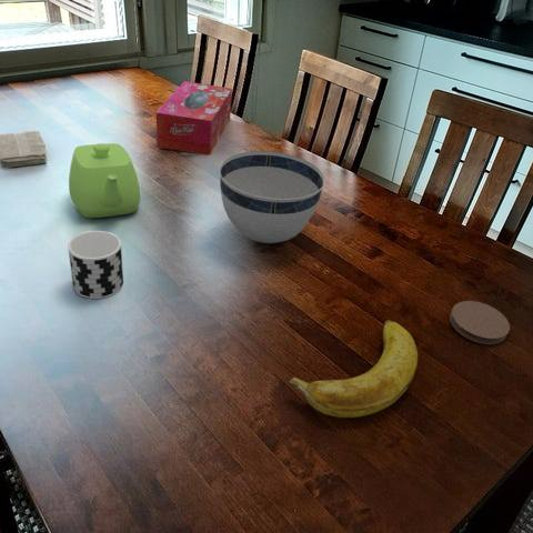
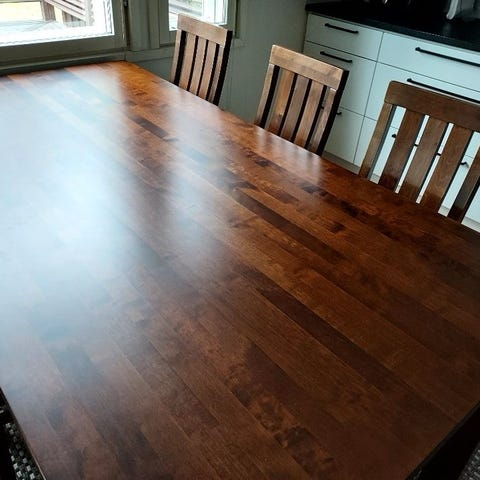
- teapot (105, 181)
- washcloth (20, 147)
- cup (94, 260)
- bowl (268, 205)
- tissue box (195, 115)
- banana (361, 374)
- coaster (479, 321)
